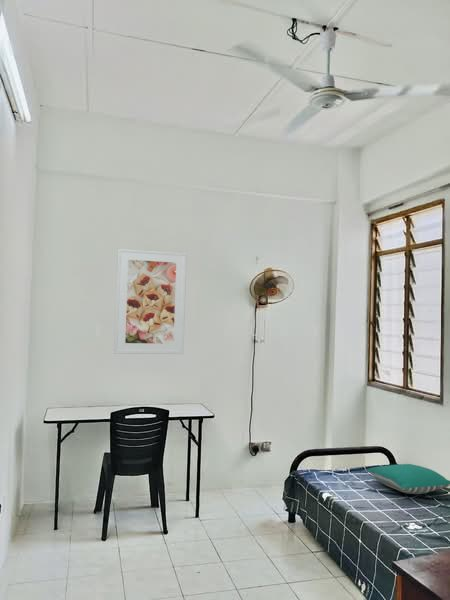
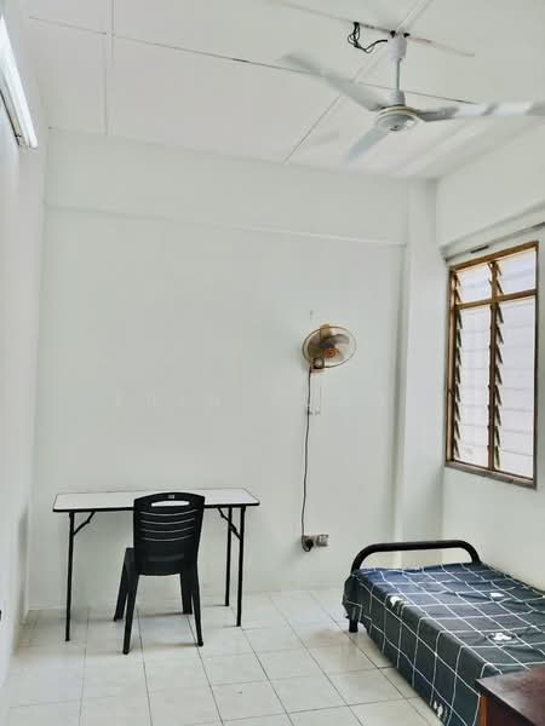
- pillow (407, 477)
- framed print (151, 302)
